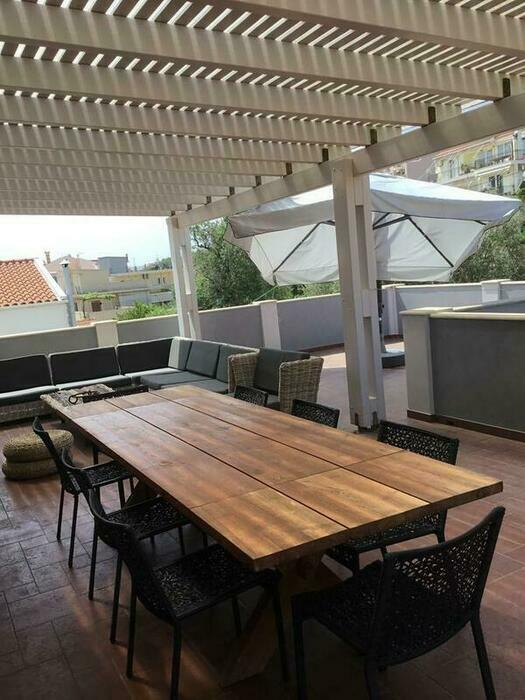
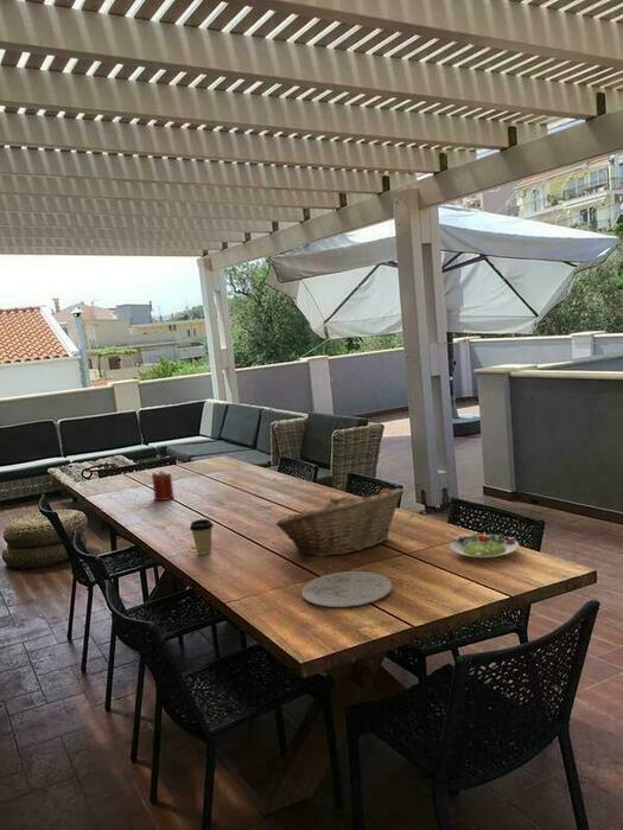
+ salad plate (484, 547)
+ coffee cup (202, 537)
+ fruit basket (342, 517)
+ candle (161, 484)
+ plate (347, 588)
